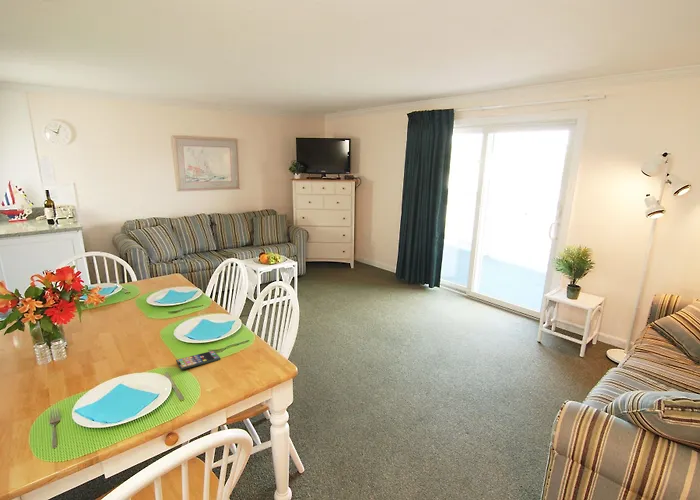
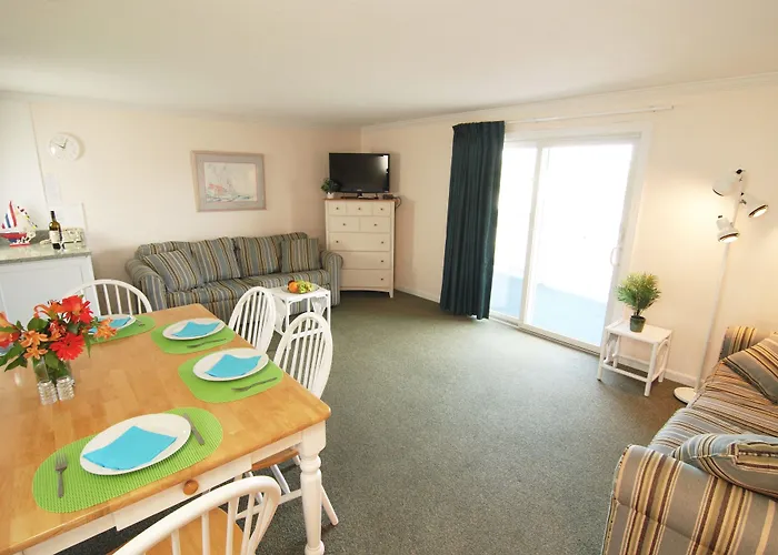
- smartphone (198, 359)
